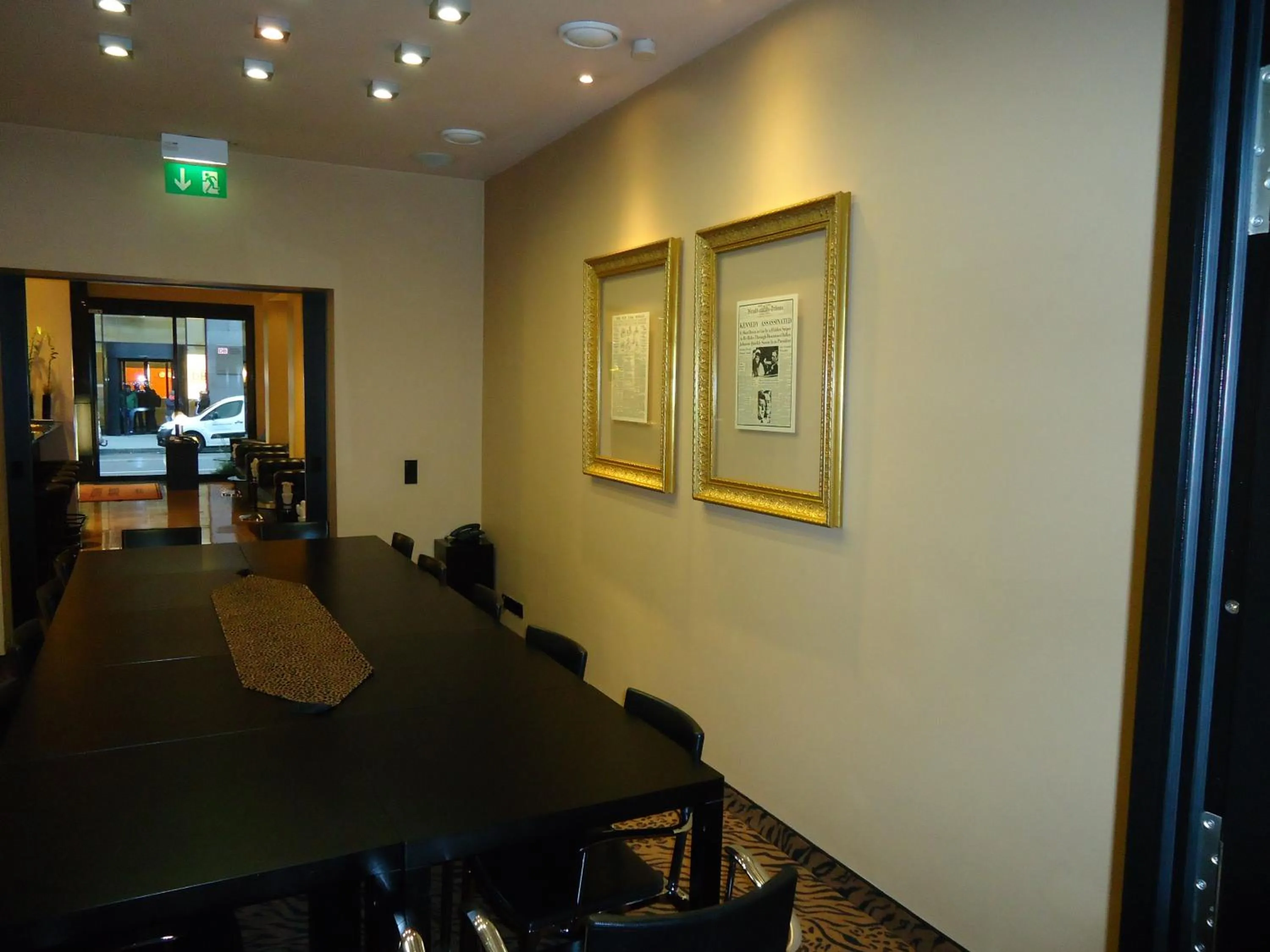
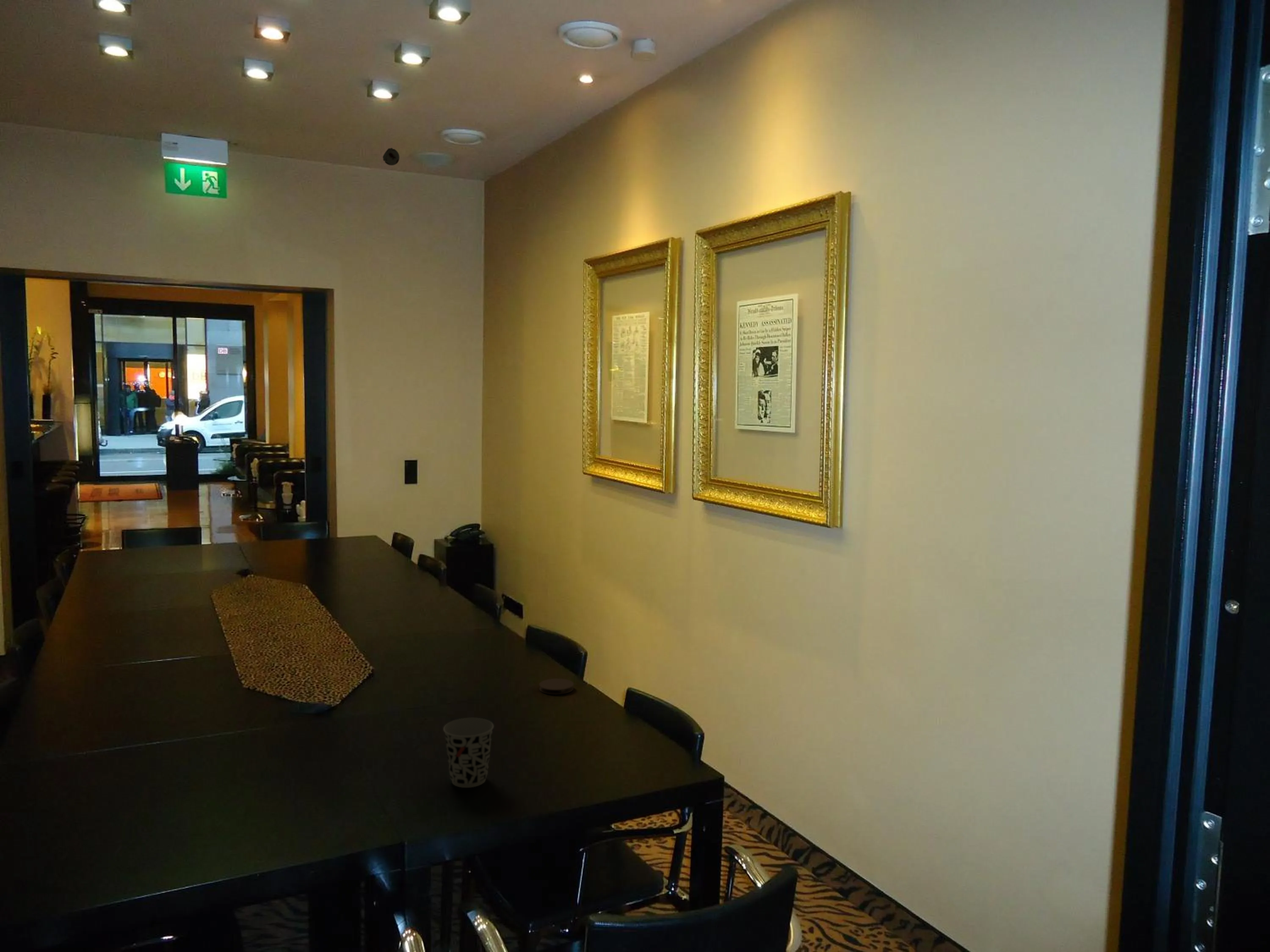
+ cup (469, 754)
+ smoke detector (391, 157)
+ coaster (556, 686)
